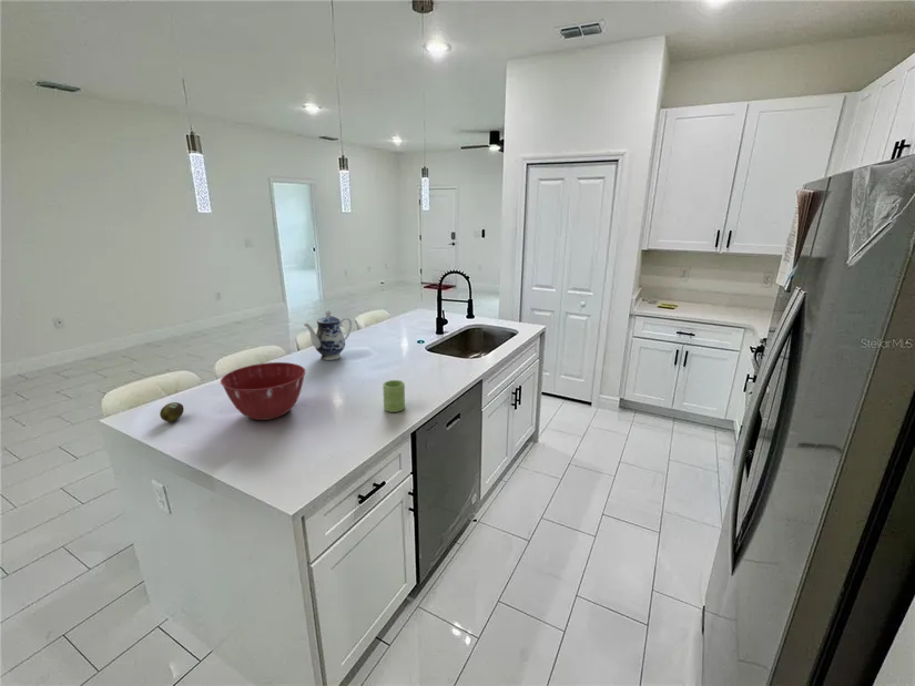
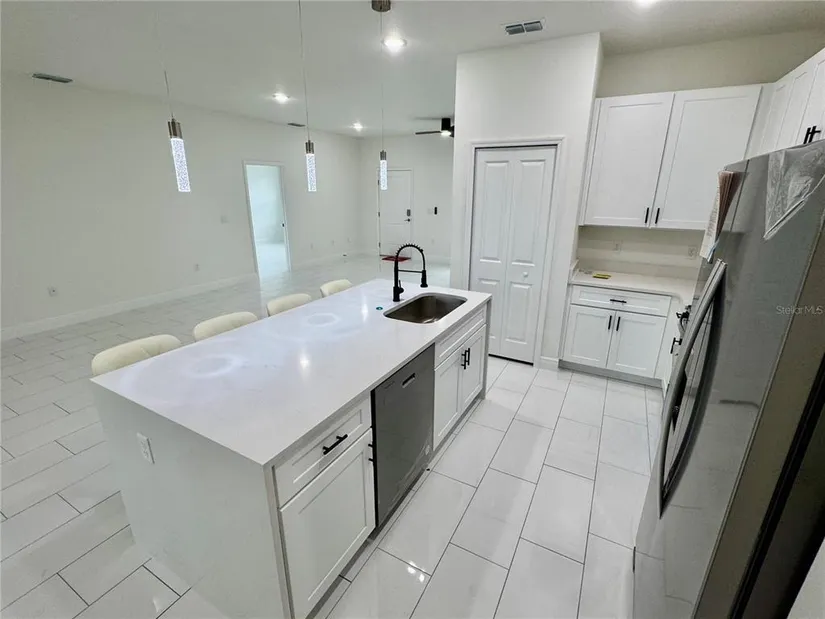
- mug (396, 393)
- teapot (329, 334)
- fruit (172, 411)
- mixing bowl (266, 393)
